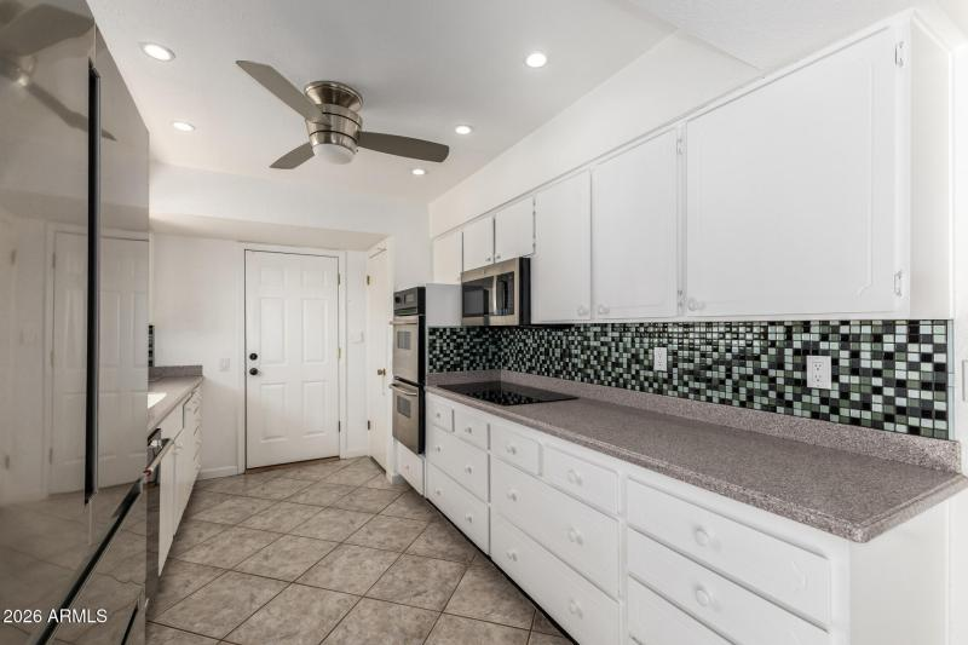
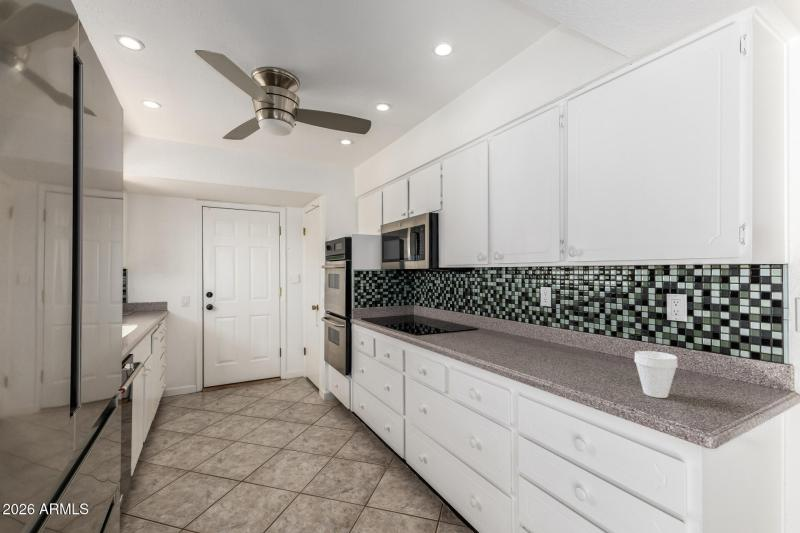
+ cup (655, 374)
